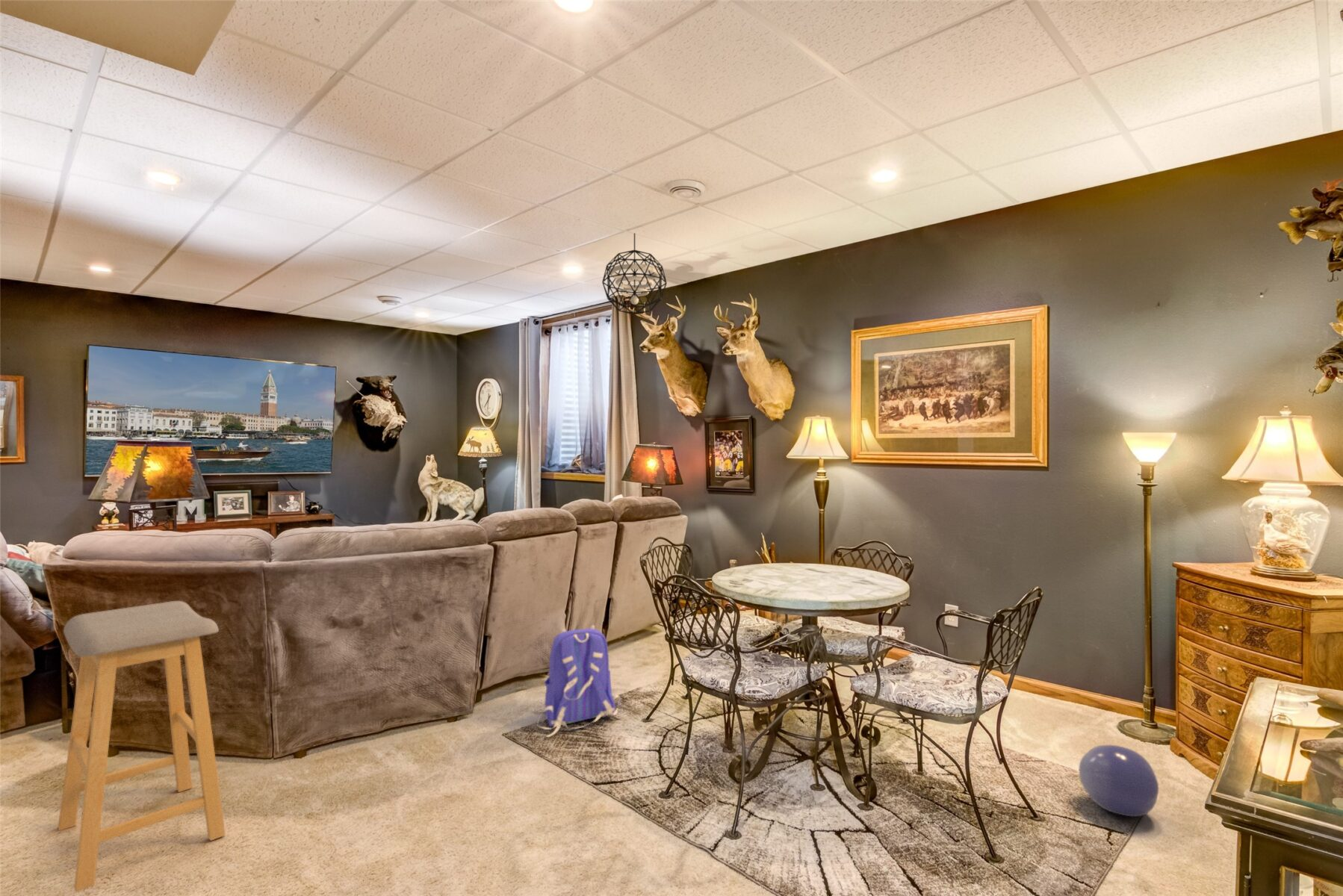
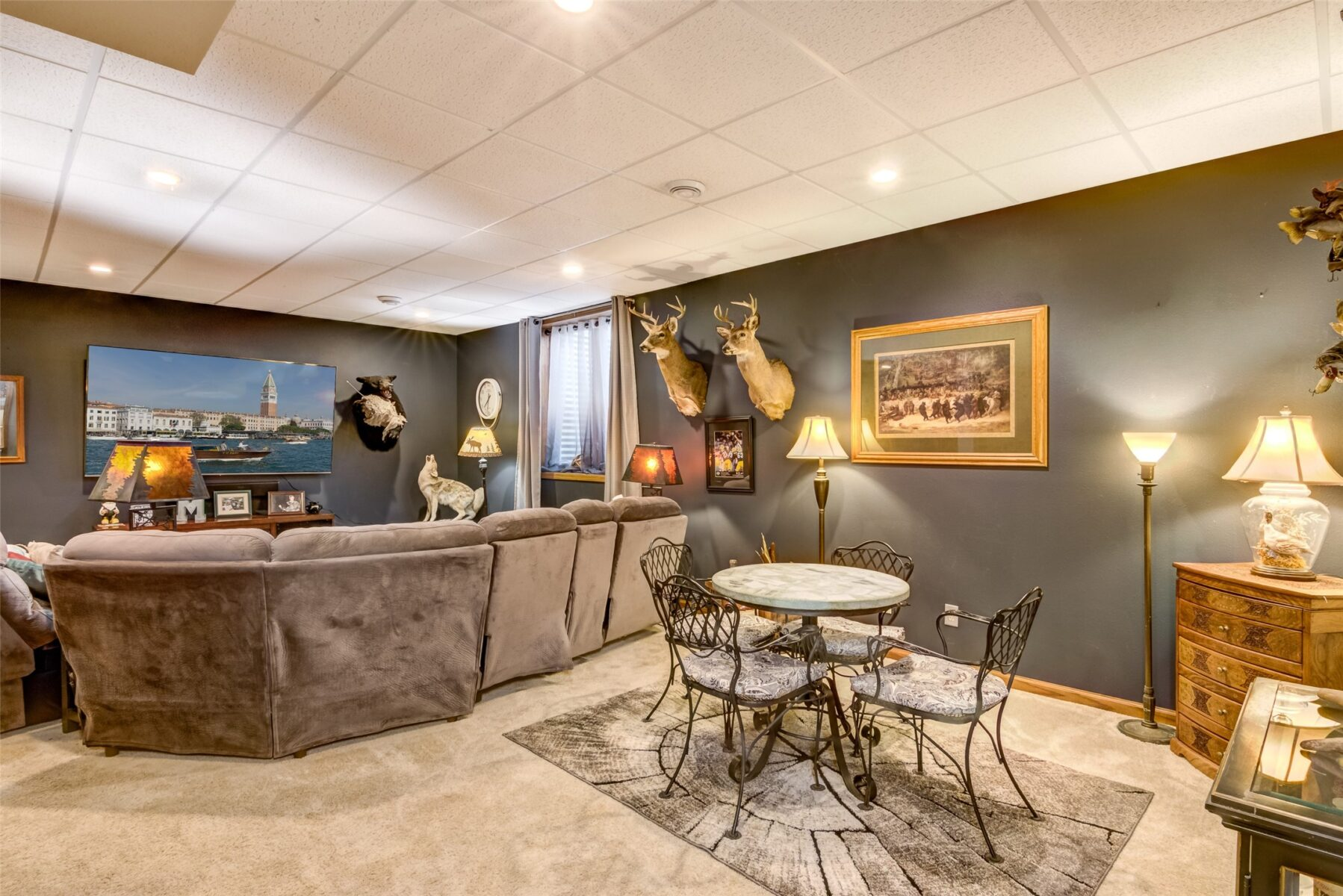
- ball (1117, 779)
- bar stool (170, 718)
- pendant light (634, 274)
- backpack (574, 671)
